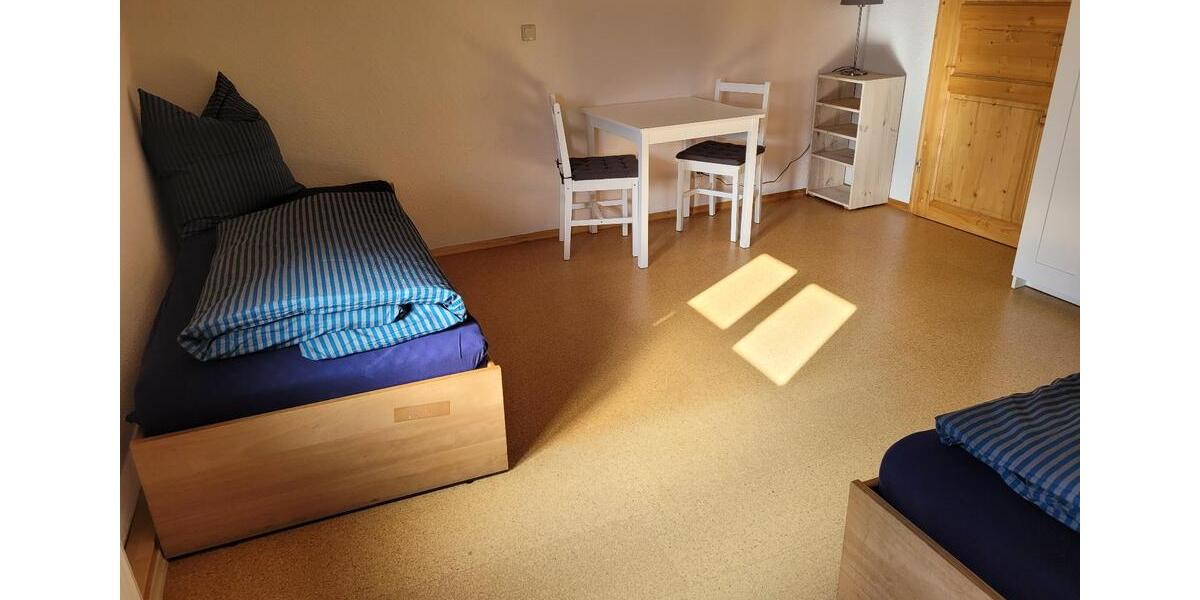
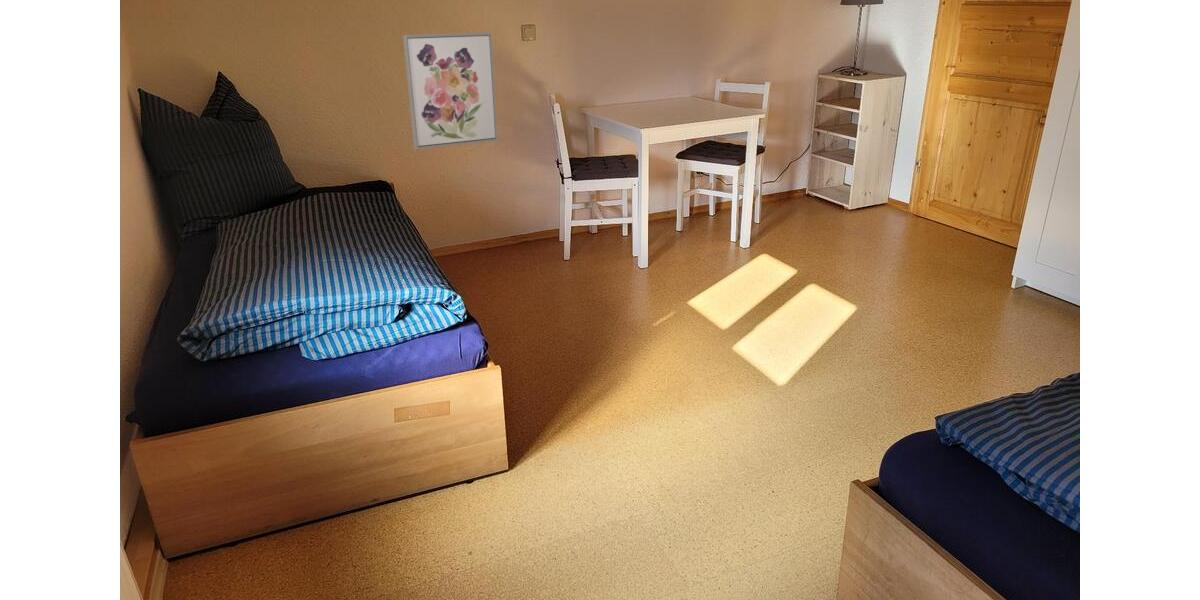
+ wall art (452, 90)
